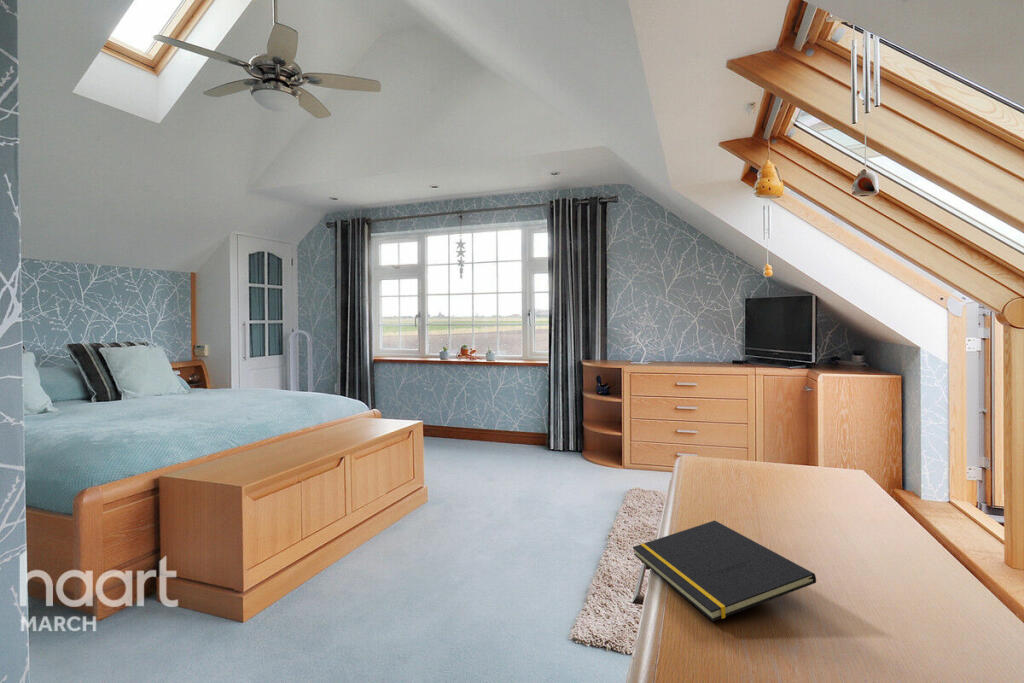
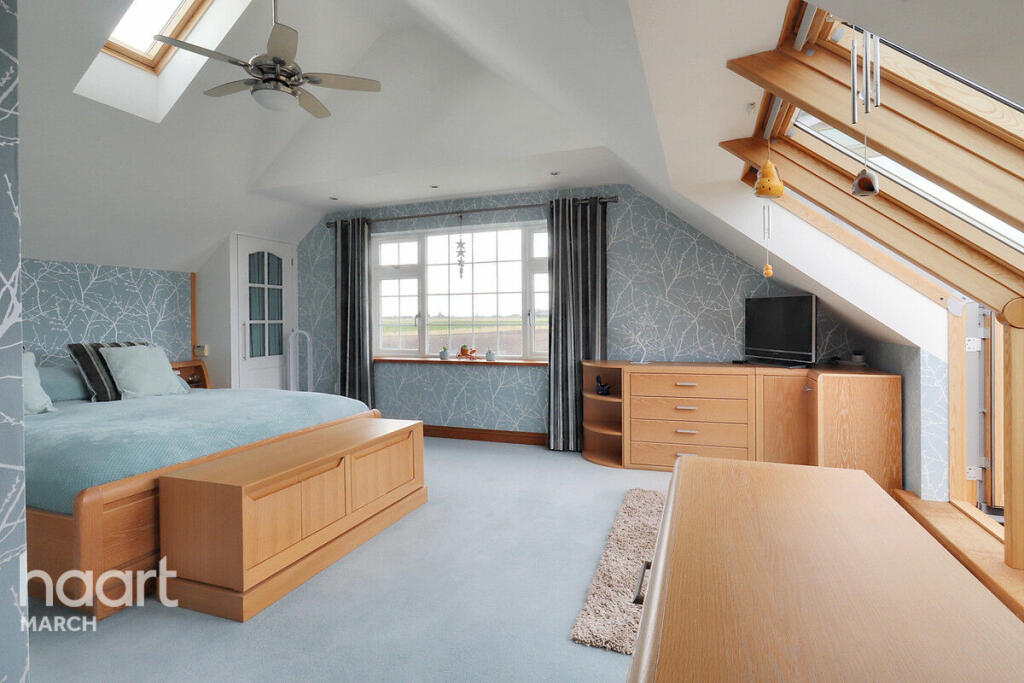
- notepad (714, 563)
